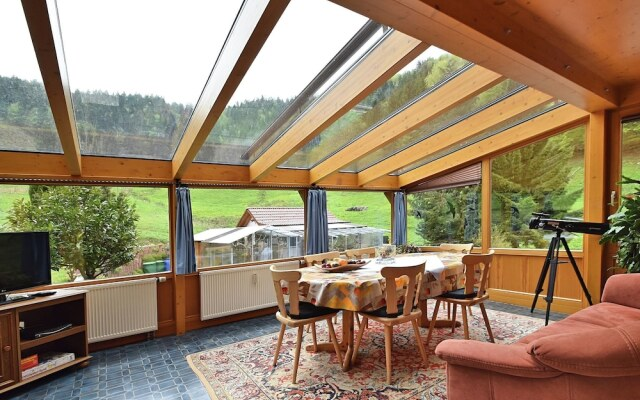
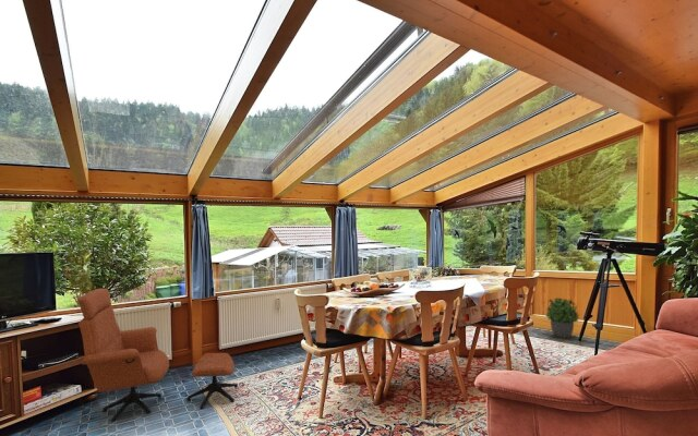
+ armchair (161, 351)
+ potted plant (562, 316)
